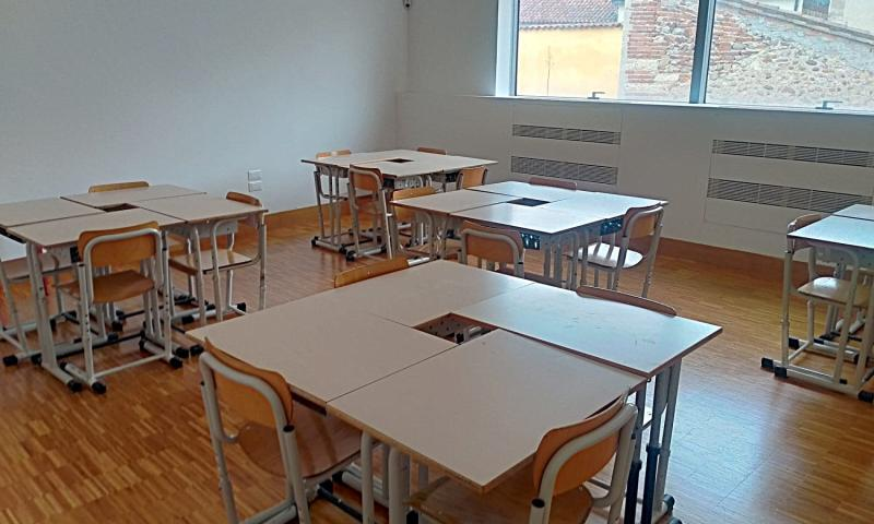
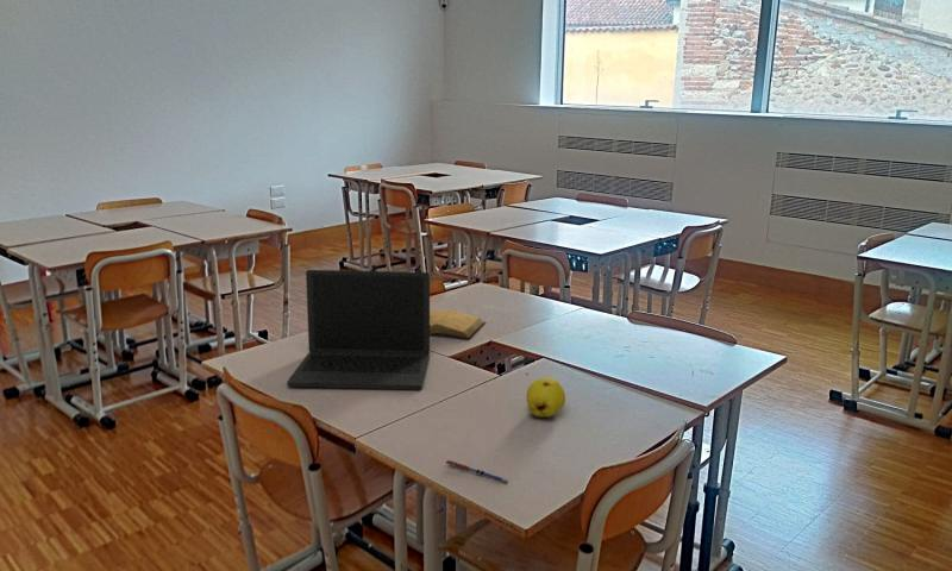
+ fruit (546, 395)
+ laptop (361, 326)
+ book (440, 321)
+ pen (476, 470)
